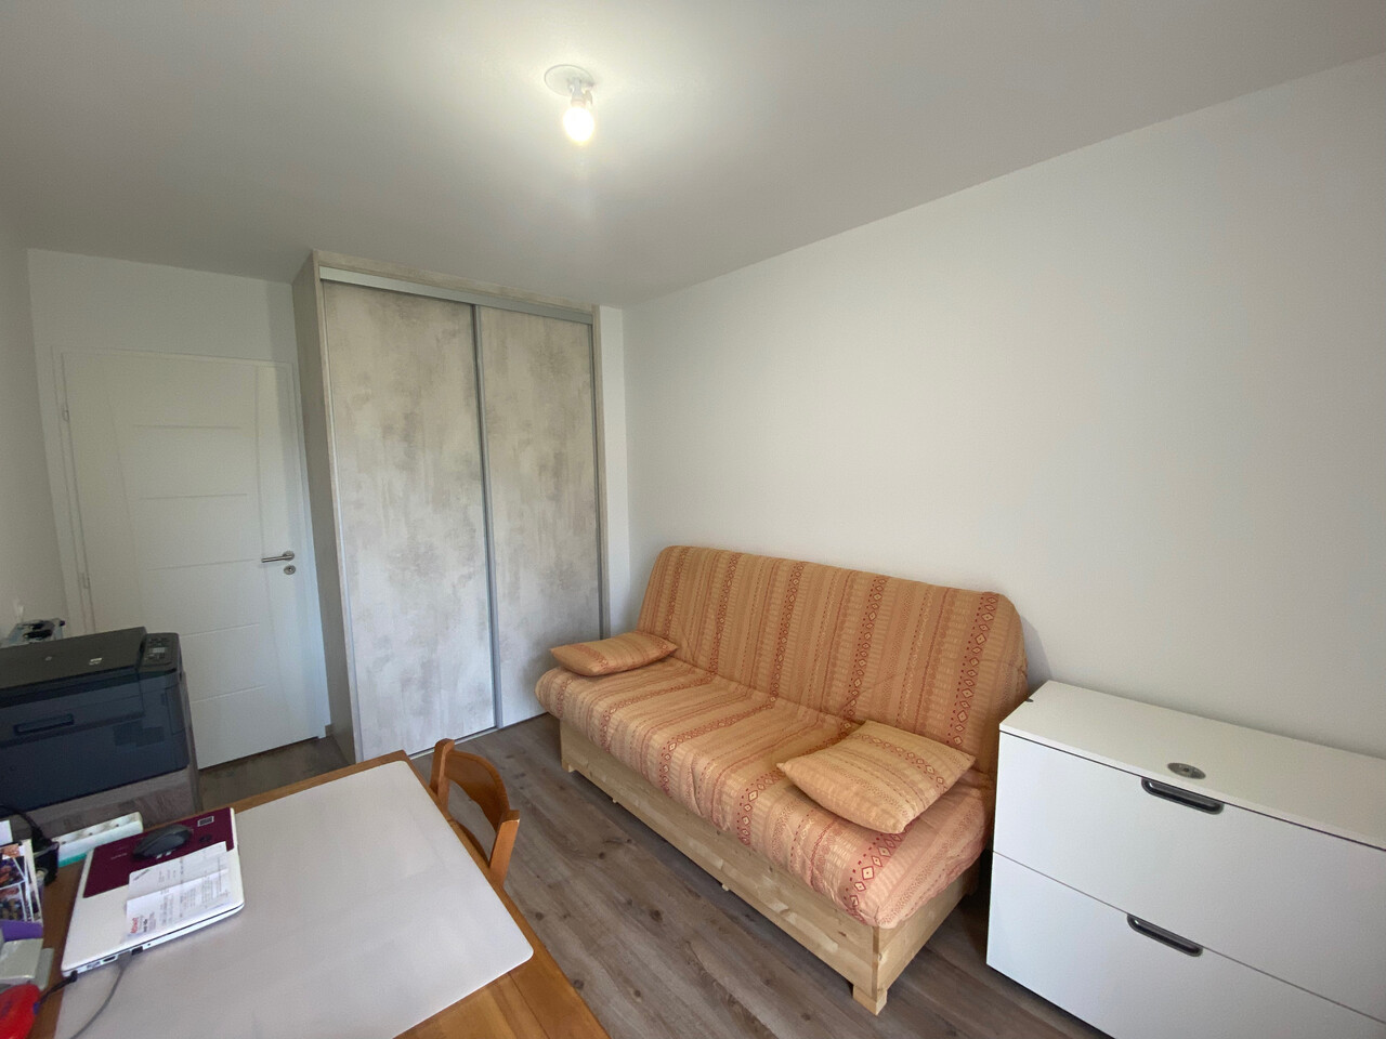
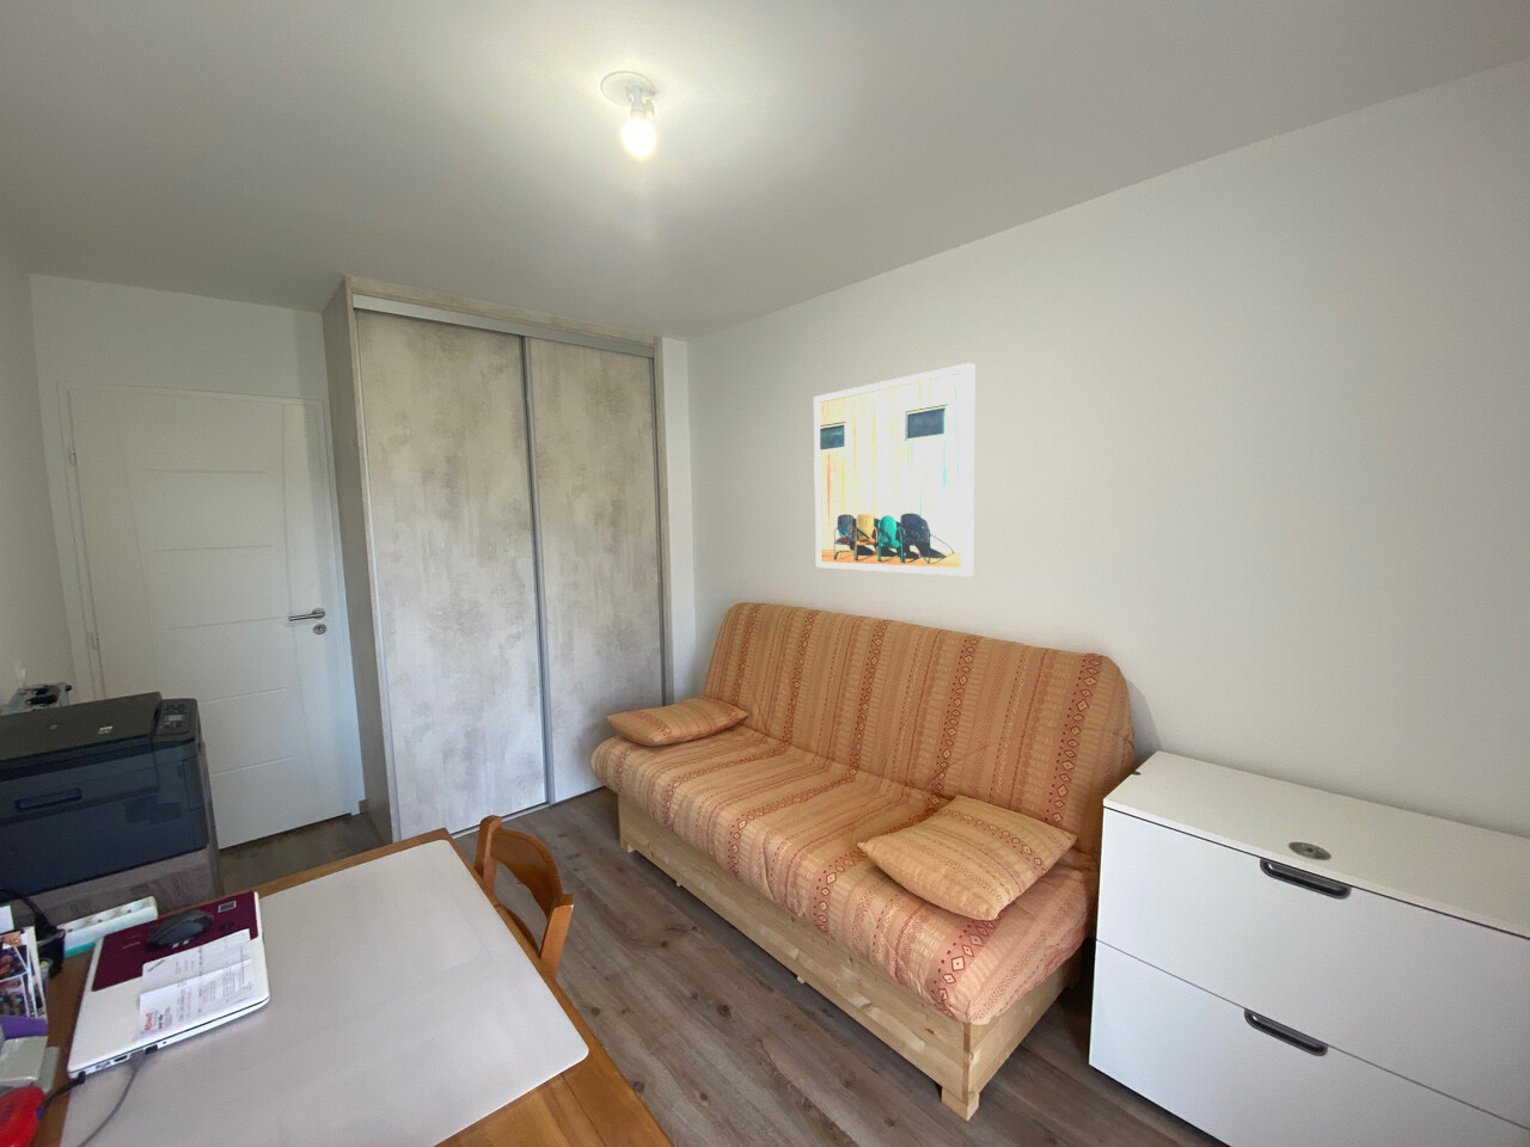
+ wall art (885, 477)
